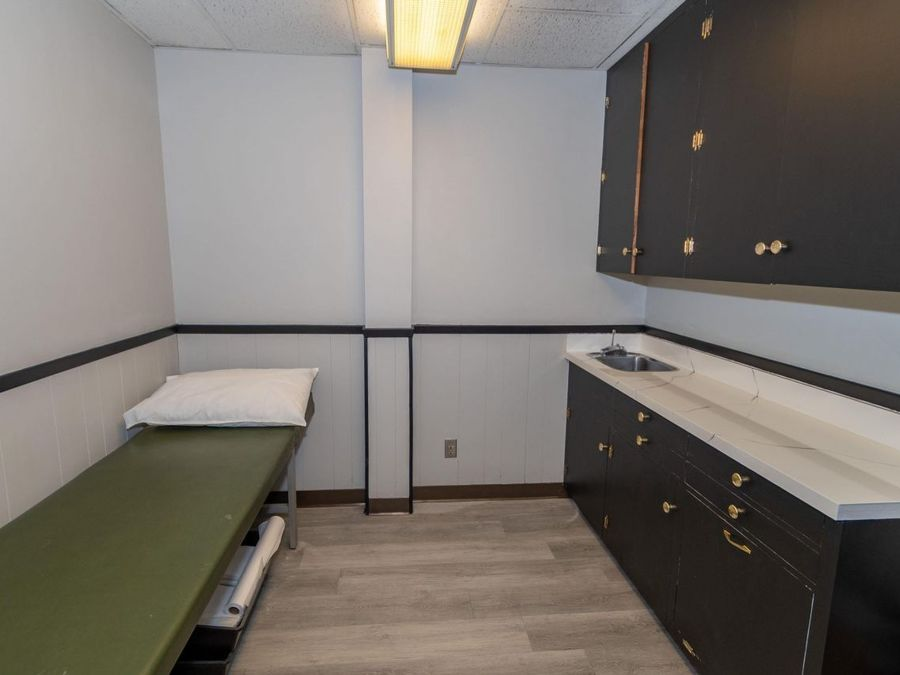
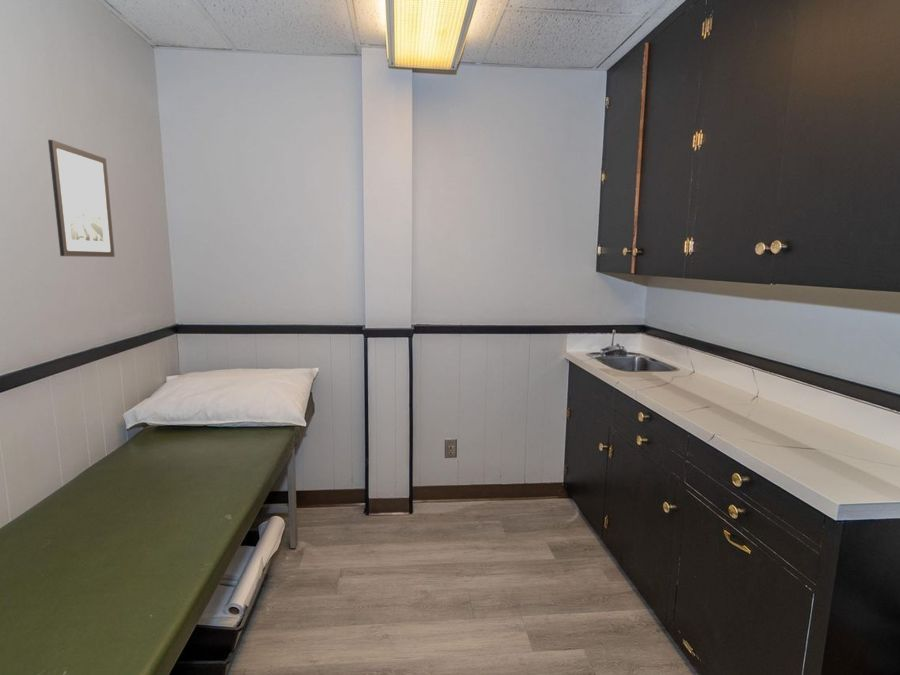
+ wall art (84, 204)
